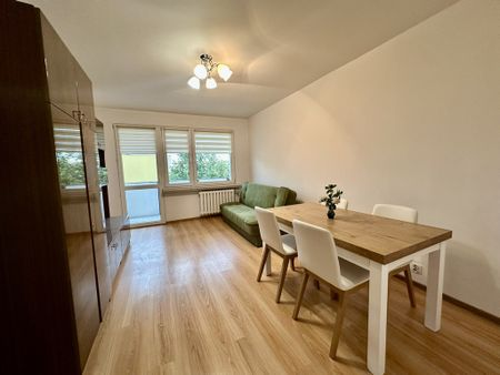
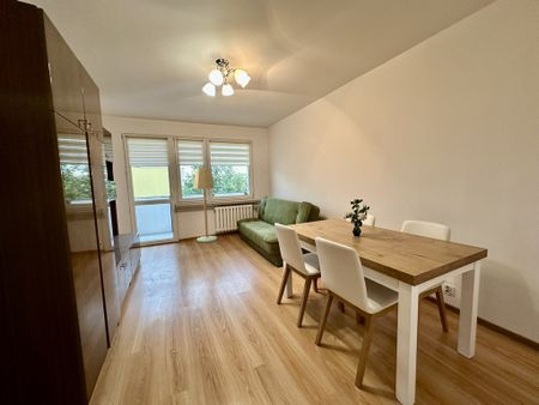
+ floor lamp (205, 204)
